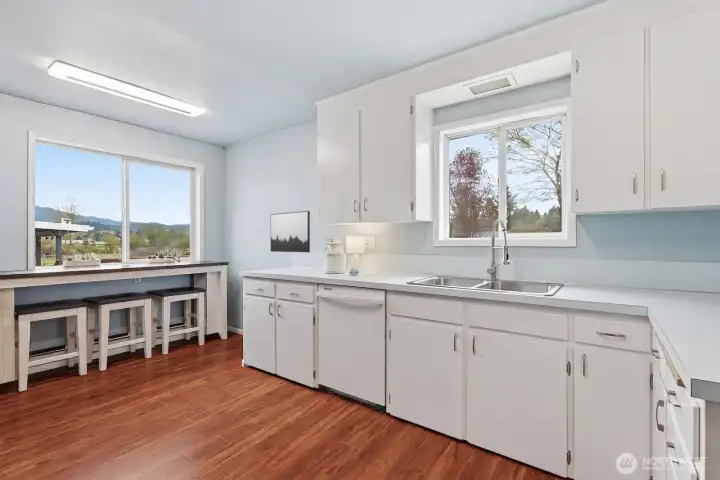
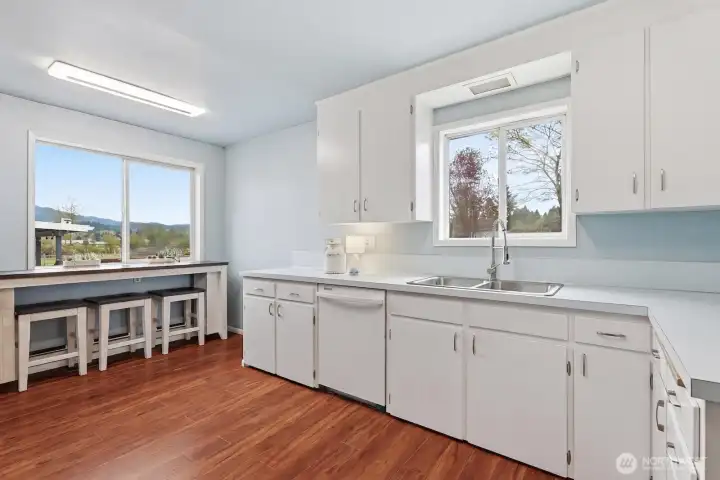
- wall art (289, 232)
